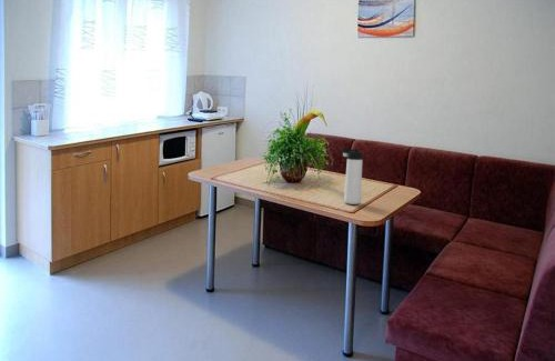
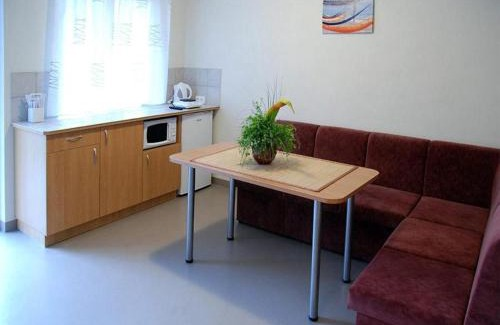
- thermos bottle (350, 176)
